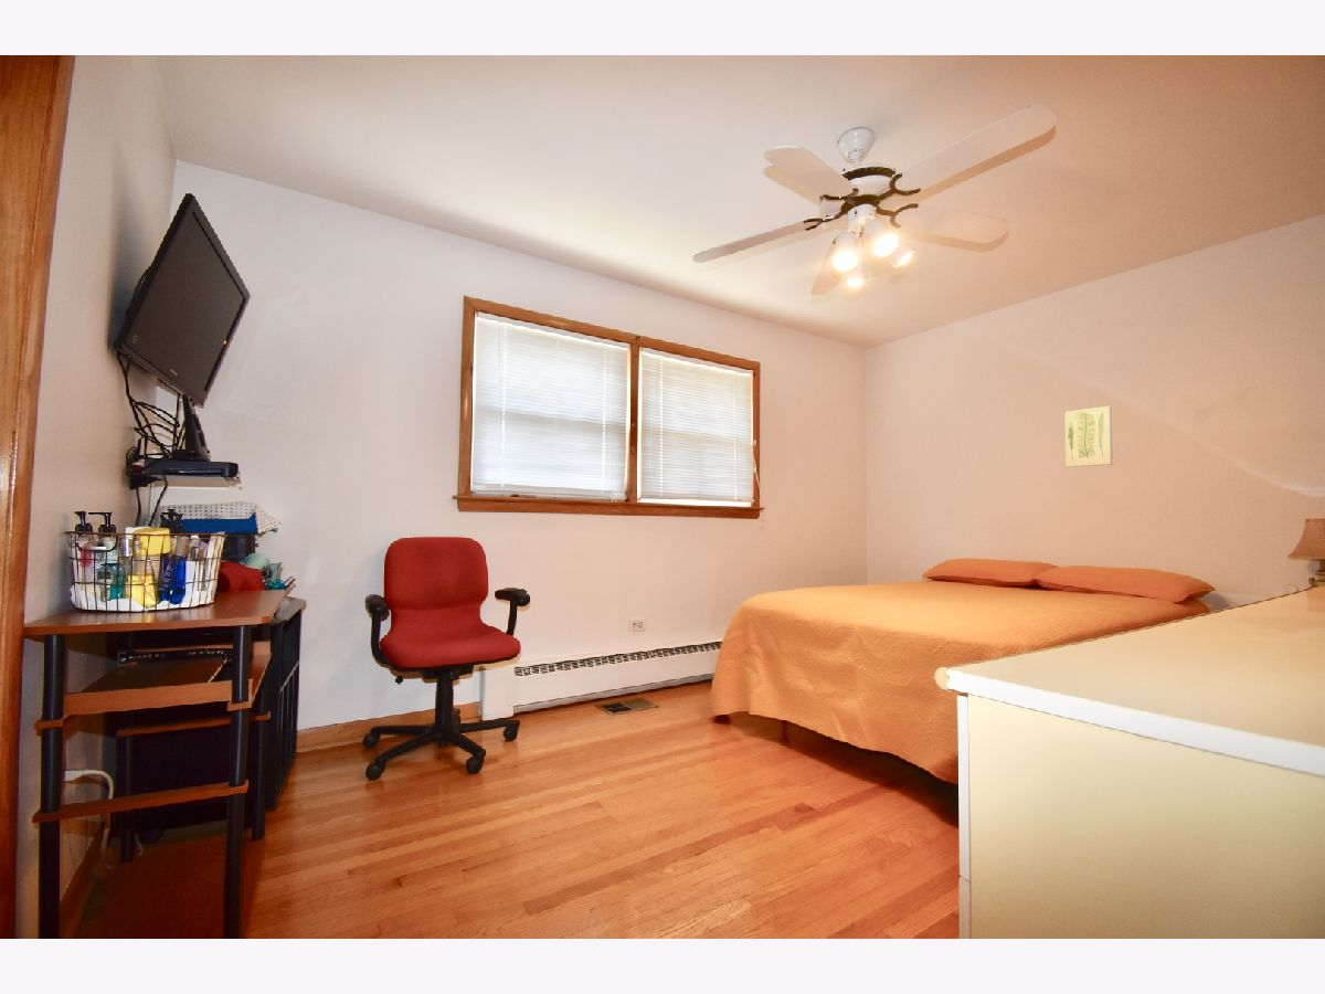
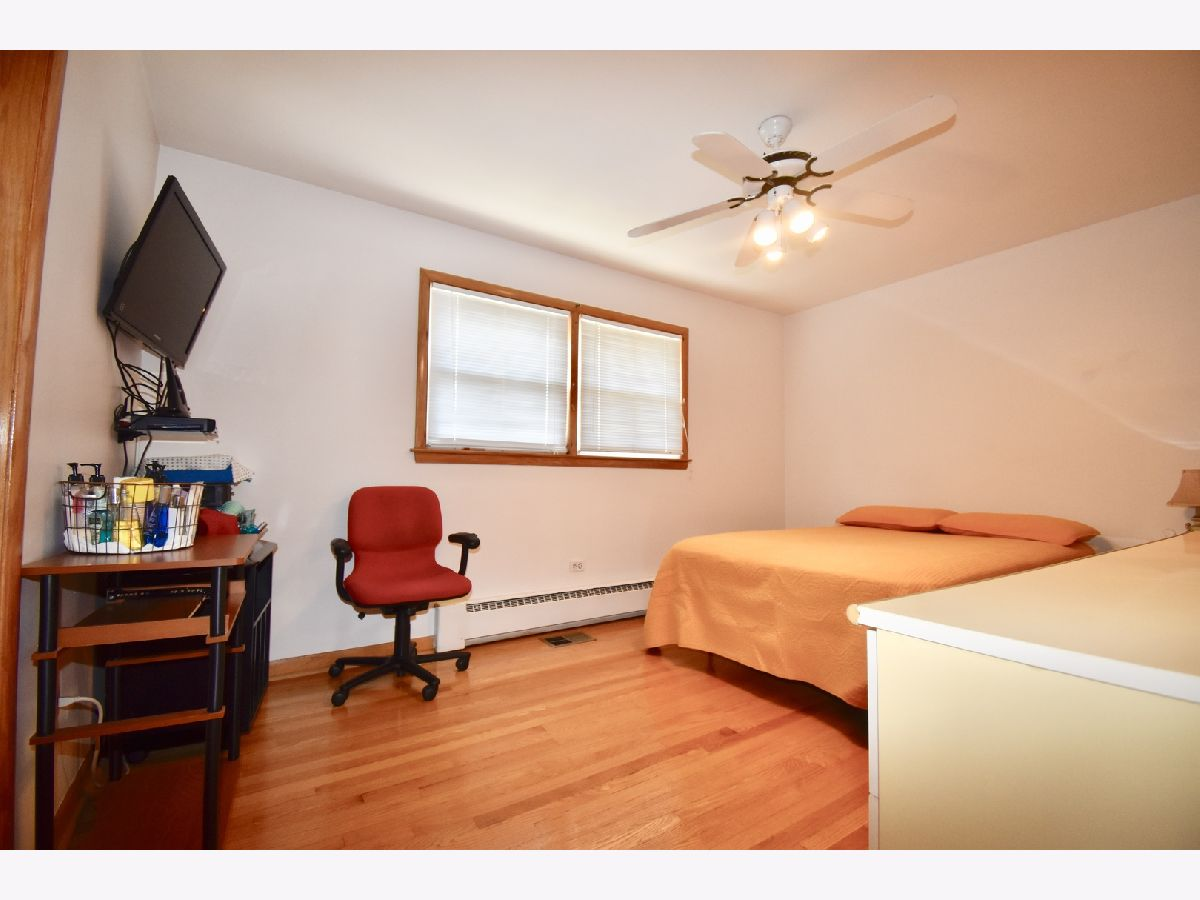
- wall art (1088, 437)
